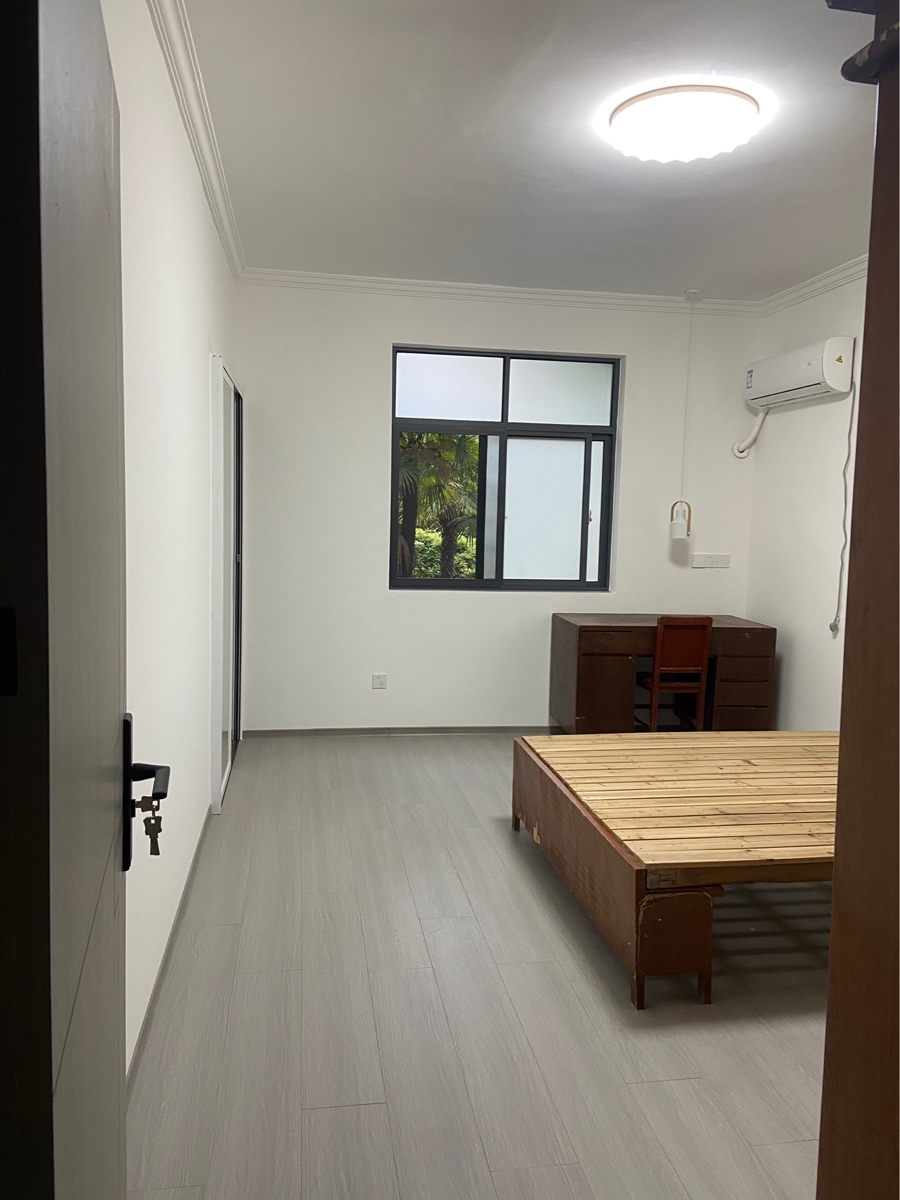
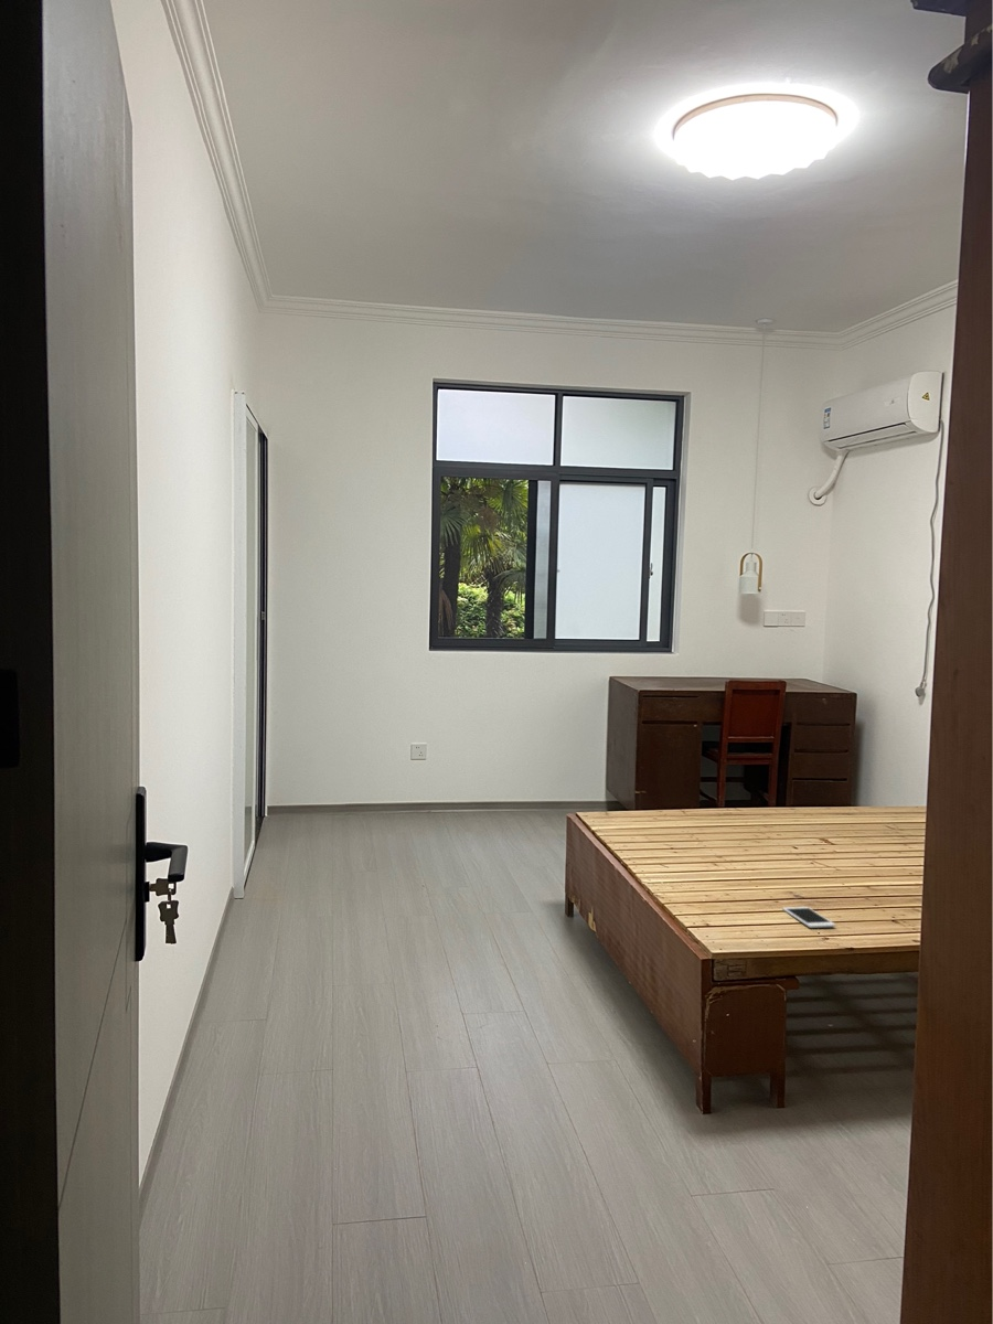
+ cell phone (808, 917)
